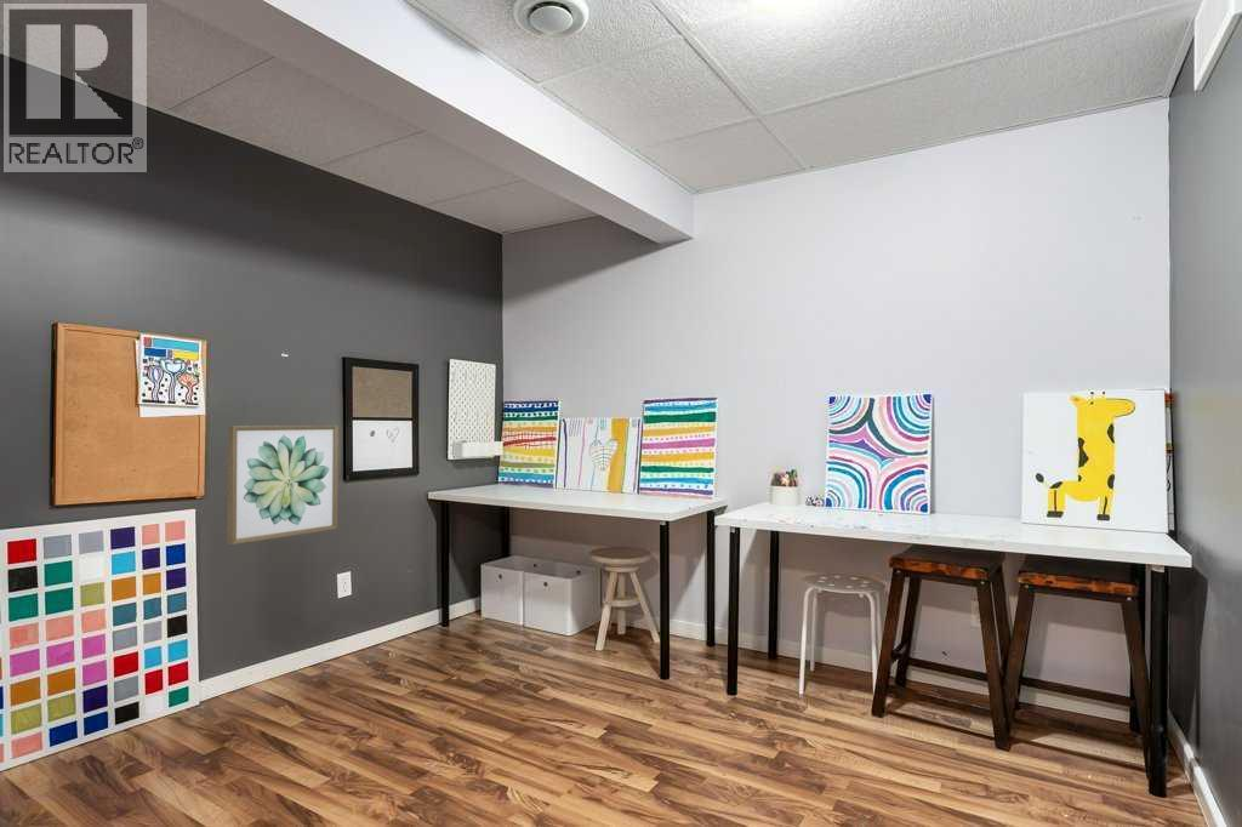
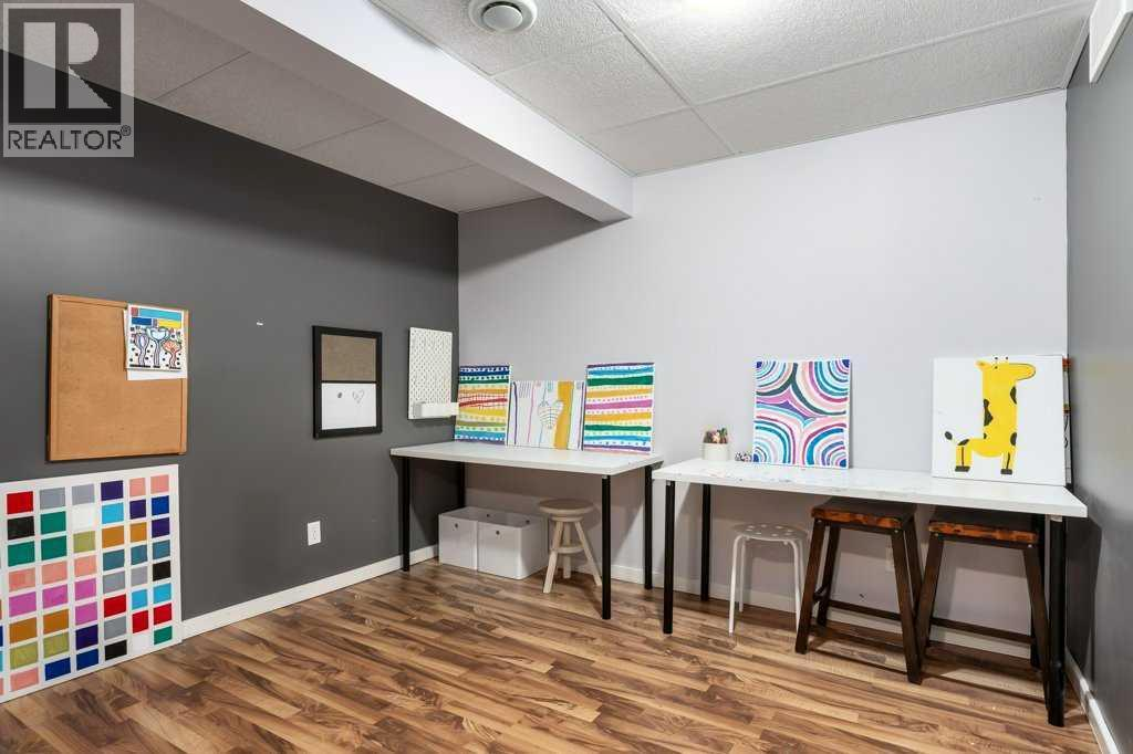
- wall art (286, 480)
